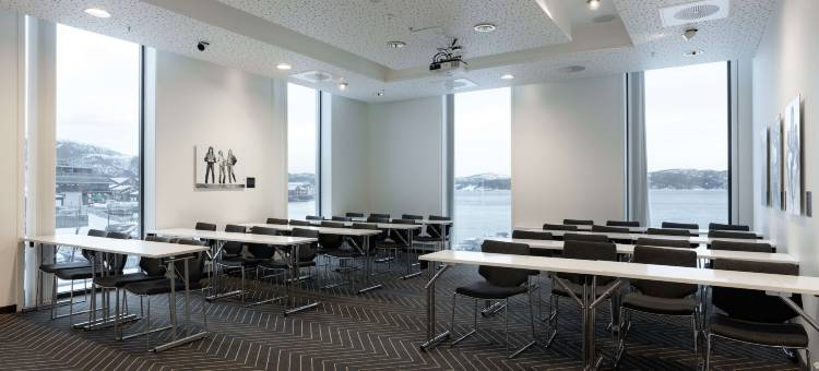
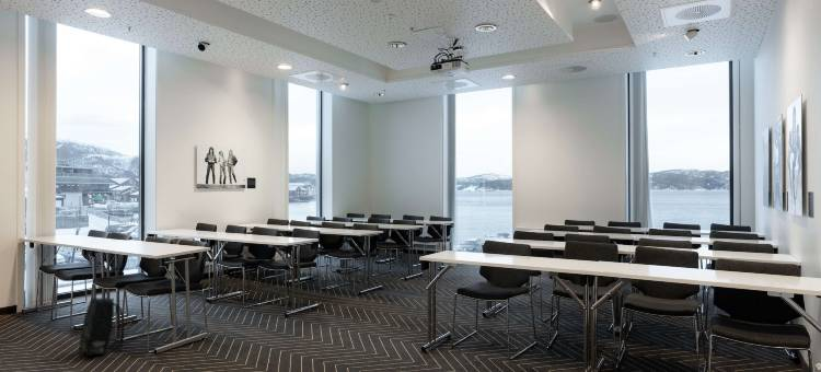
+ backpack (101, 324)
